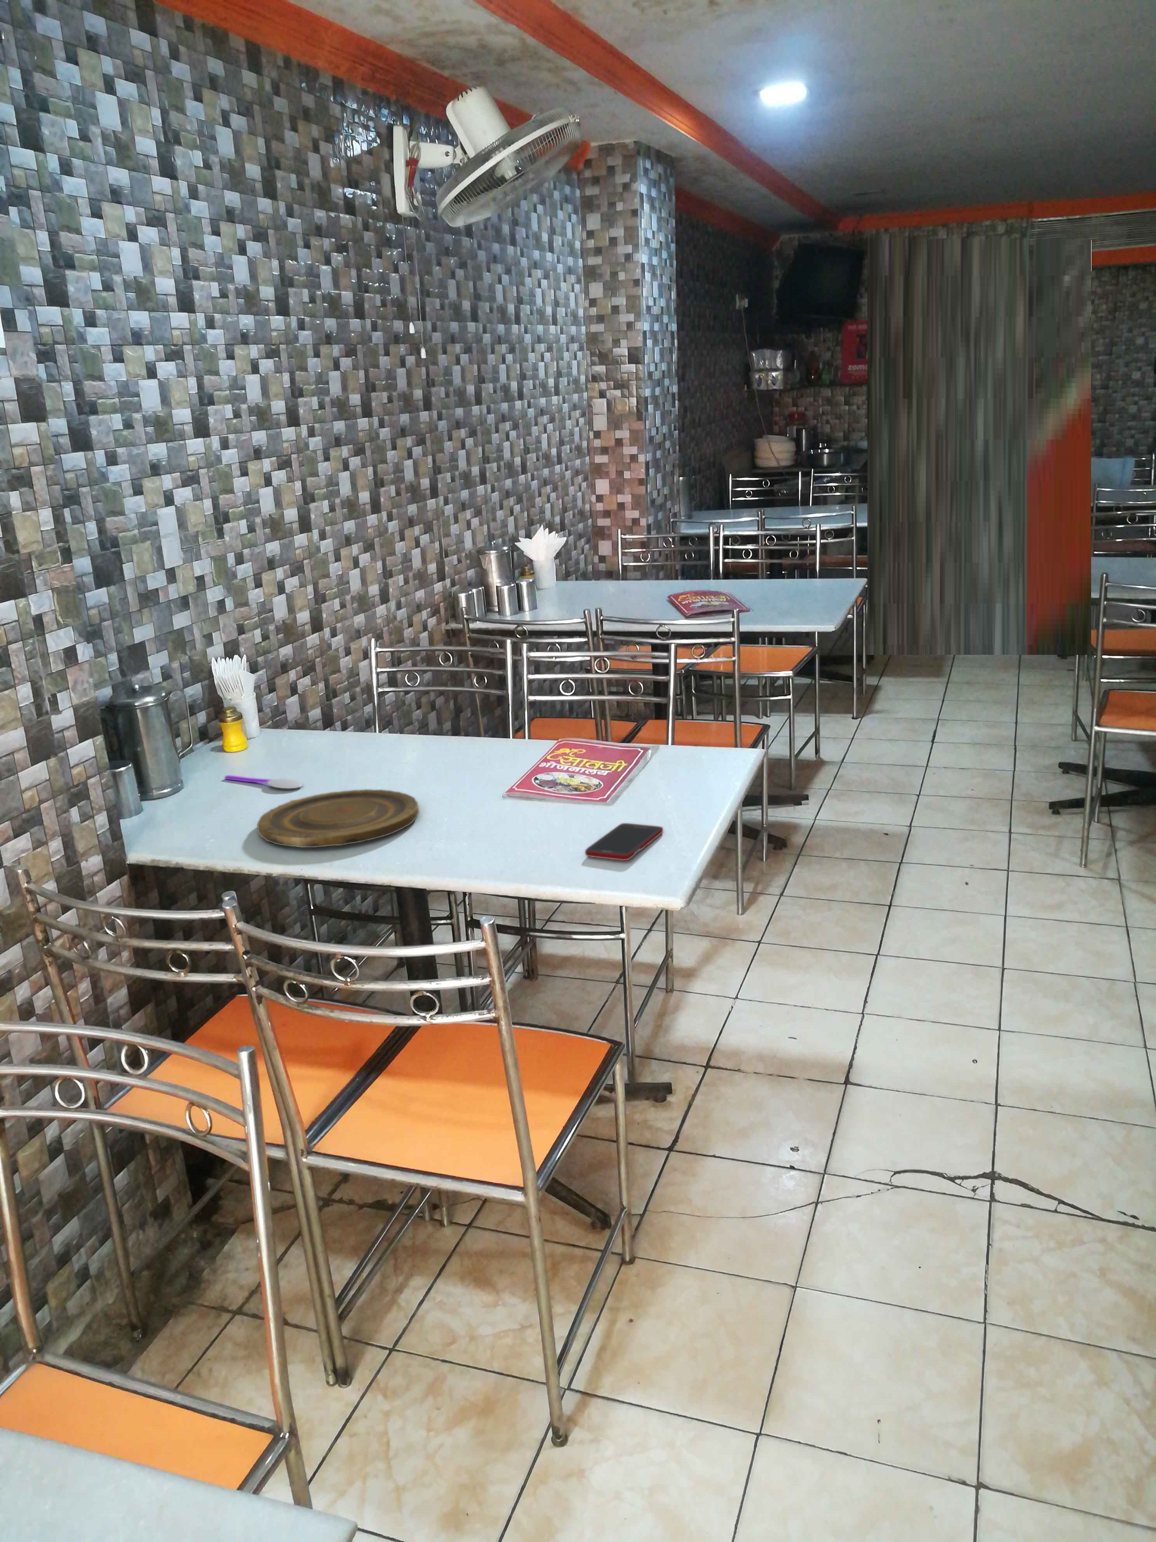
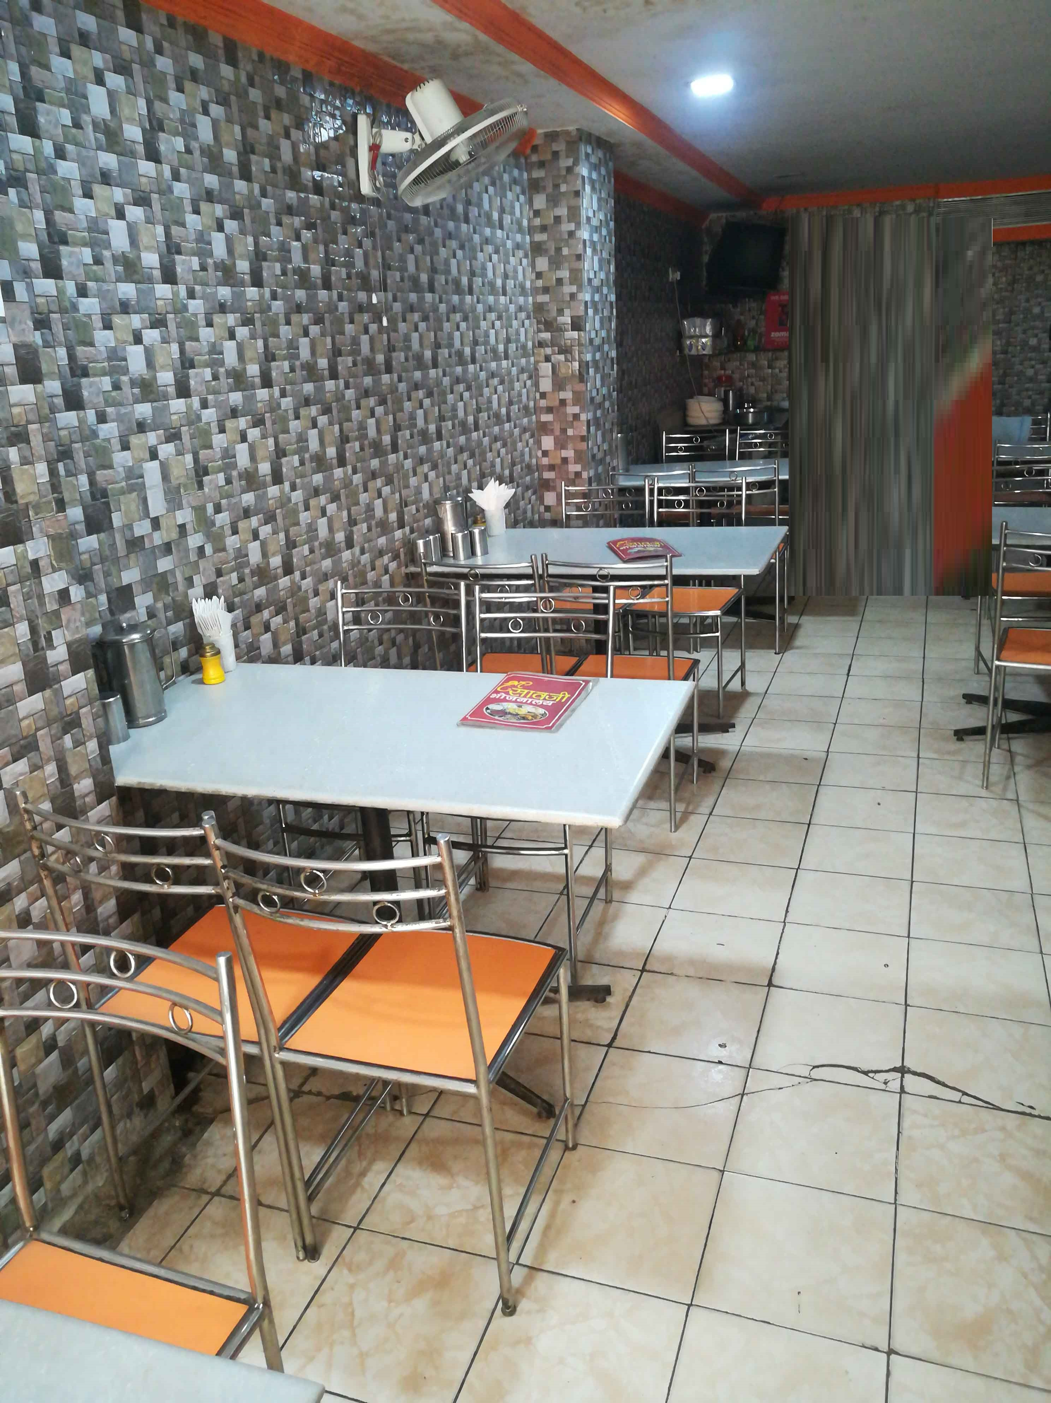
- plate (339, 816)
- spoon (262, 779)
- cell phone (624, 841)
